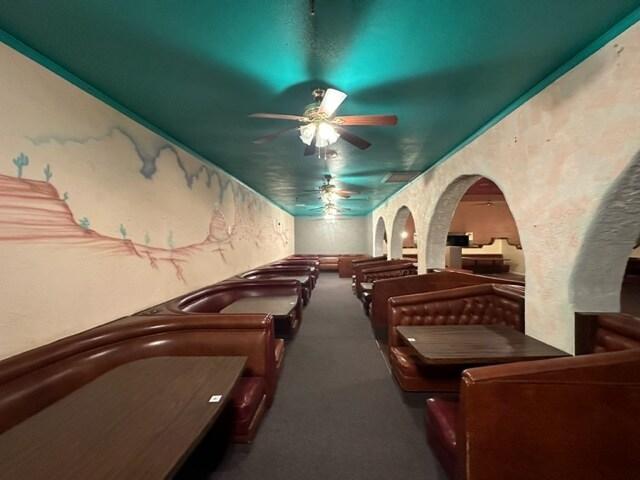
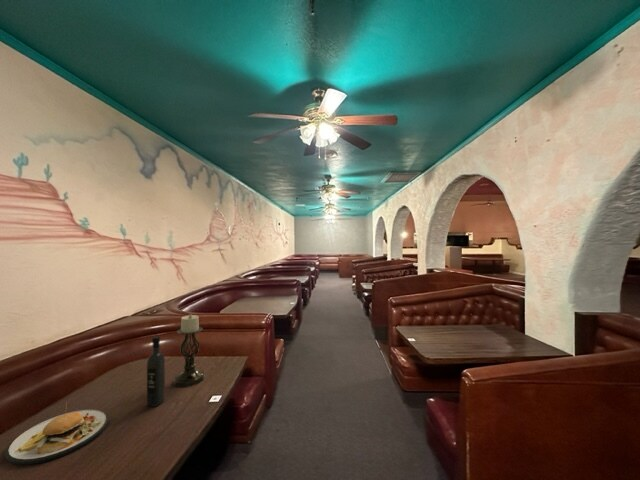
+ plate (61, 418)
+ candle holder (190, 347)
+ wine bottle (155, 370)
